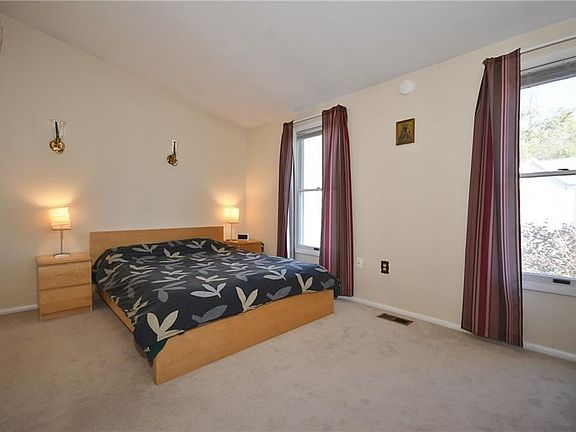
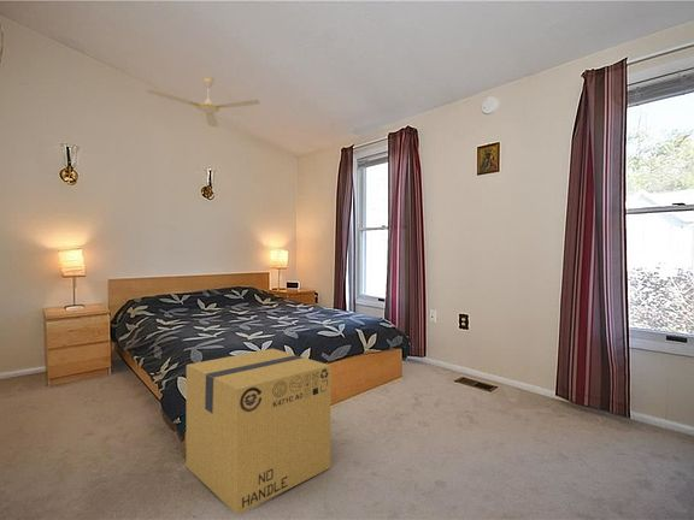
+ cardboard box (258, 415)
+ ceiling fan (206, 99)
